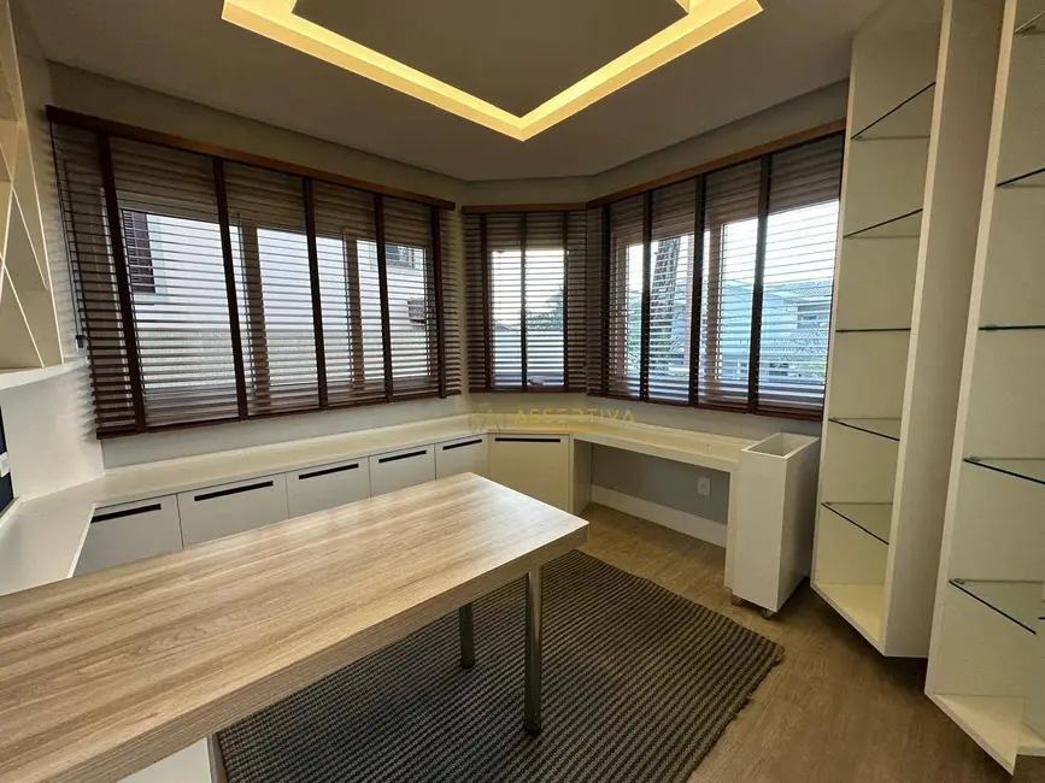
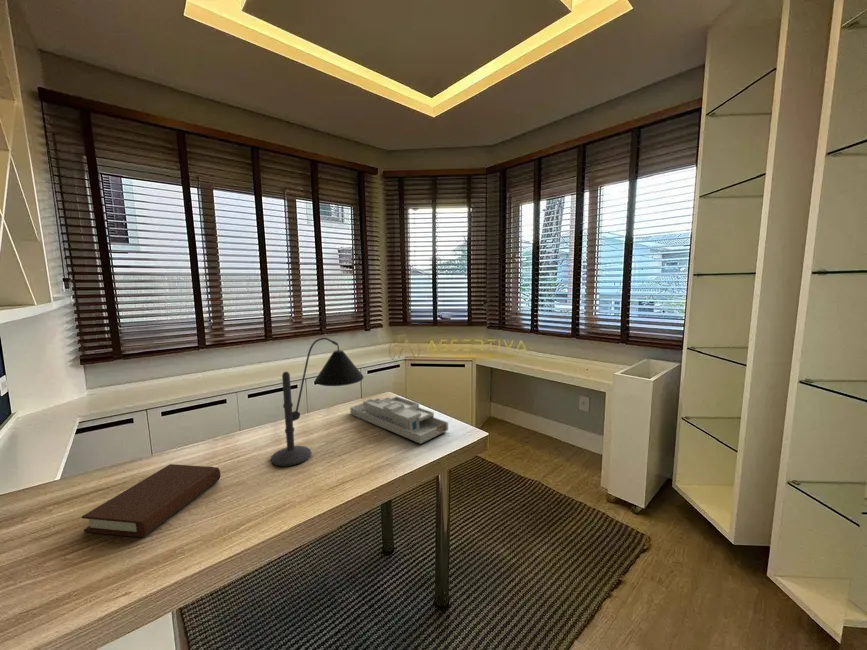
+ desk lamp (319, 384)
+ desk organizer (396, 412)
+ book (159, 495)
